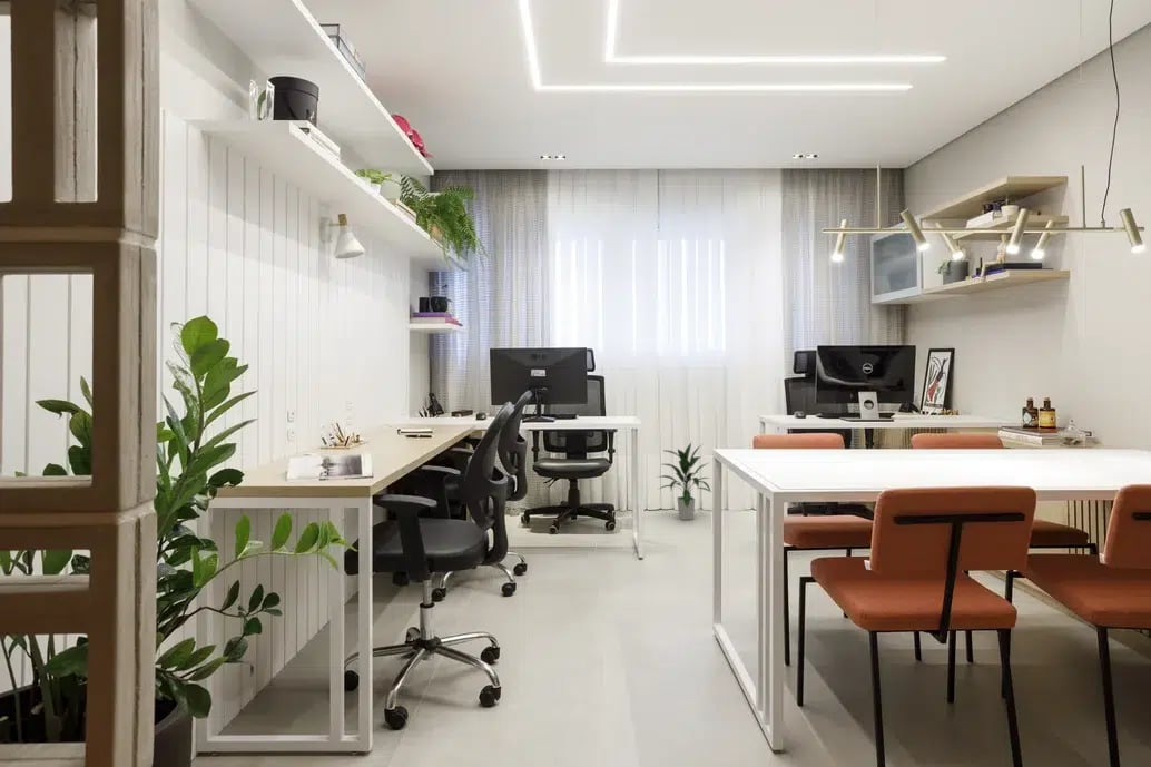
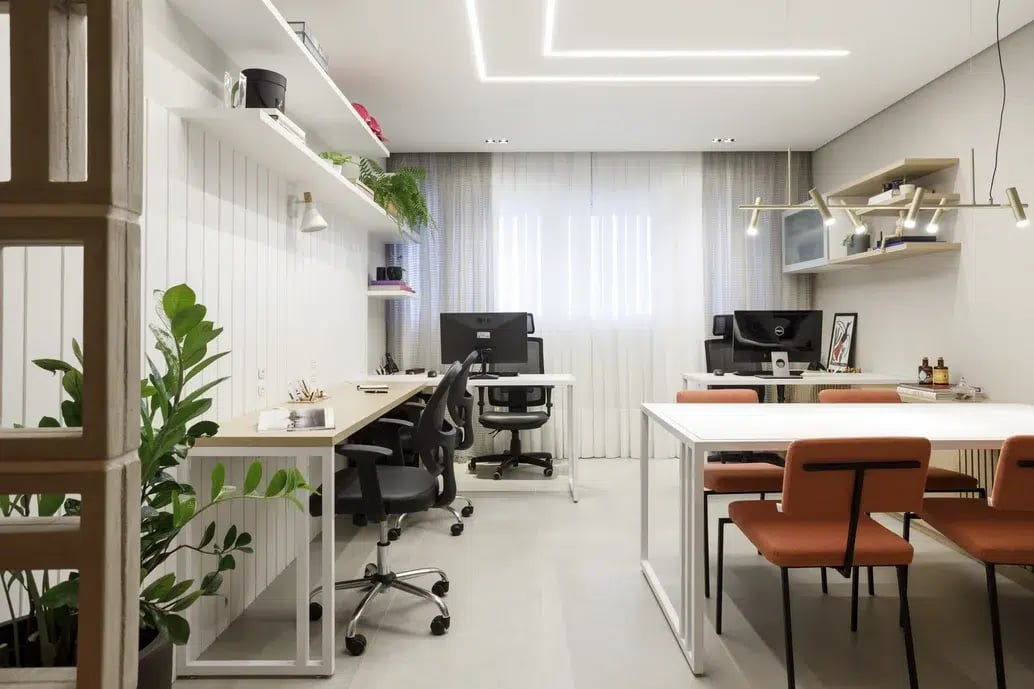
- indoor plant (685, 480)
